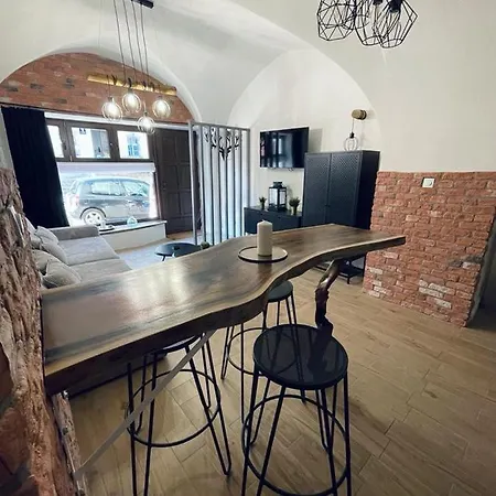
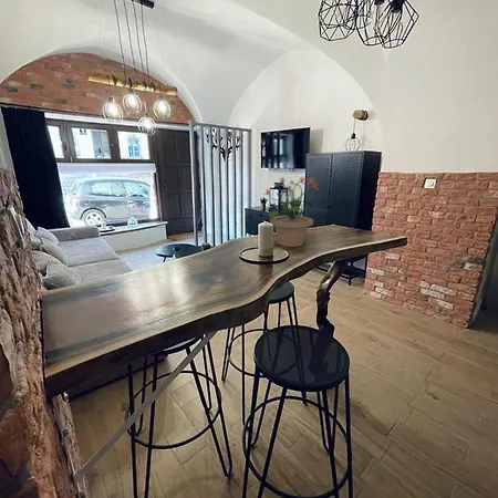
+ potted plant (294, 210)
